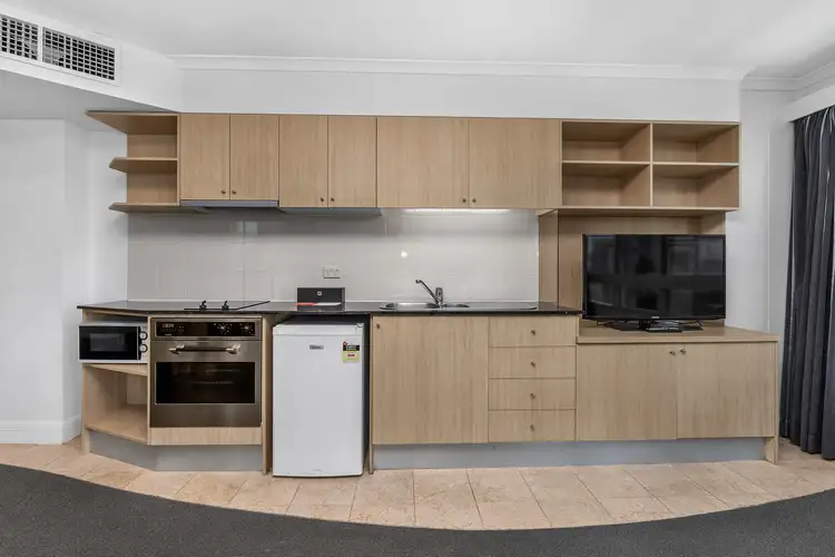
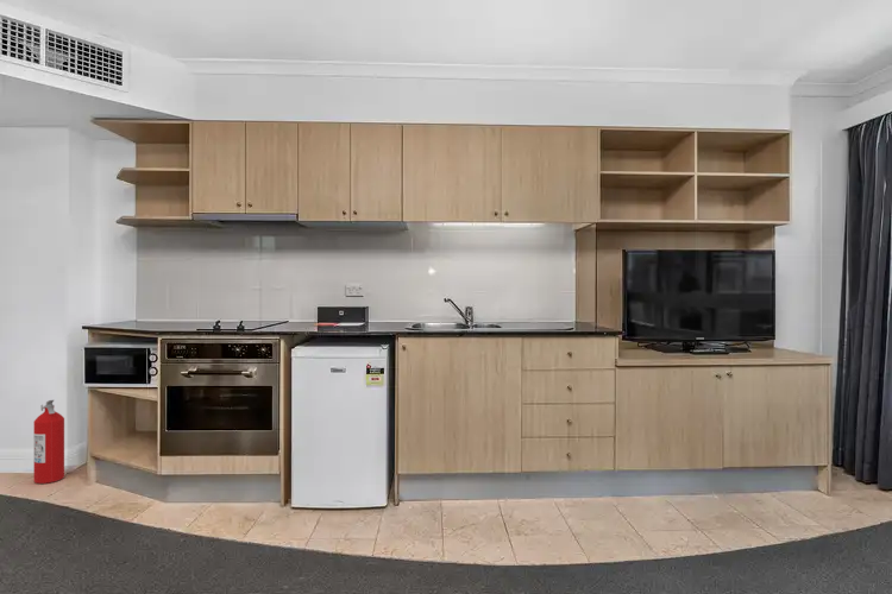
+ fire extinguisher (49, 438)
